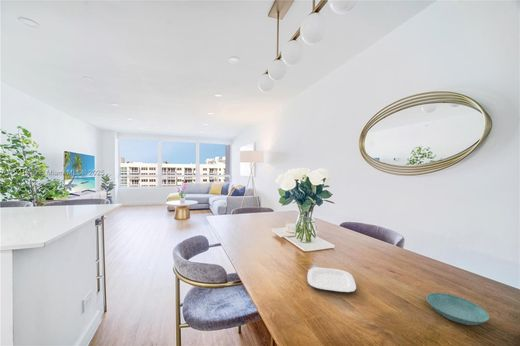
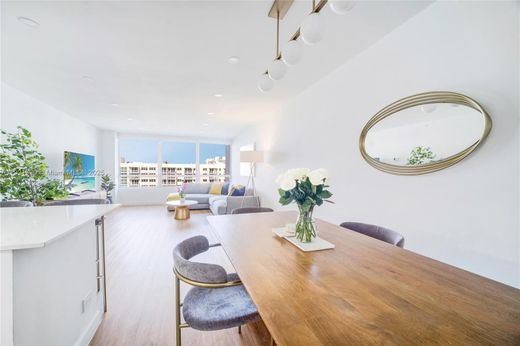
- plate (330, 279)
- saucer (455, 309)
